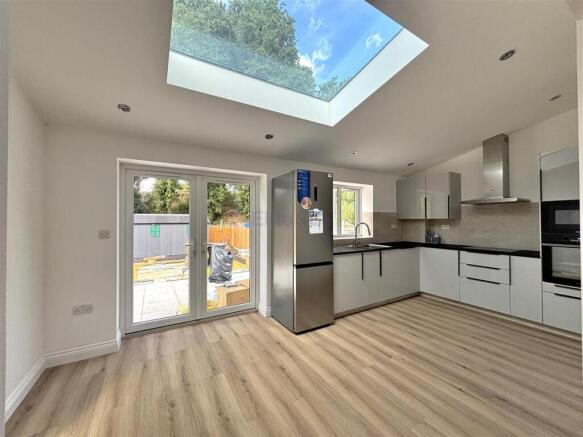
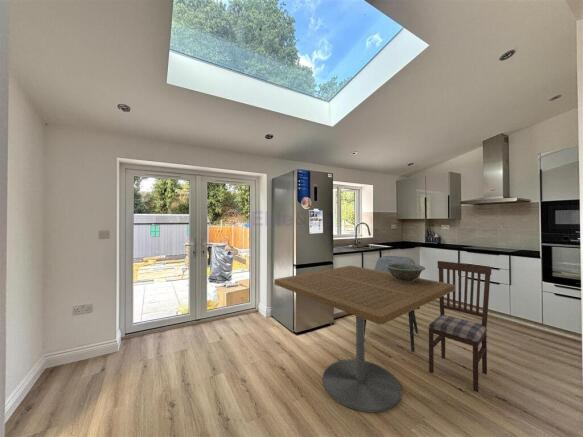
+ dining chair (408, 312)
+ dining chair (458, 318)
+ decorative bowl (404, 273)
+ dining table (360, 332)
